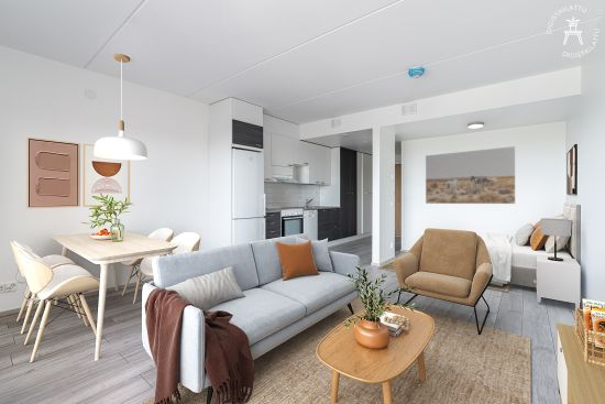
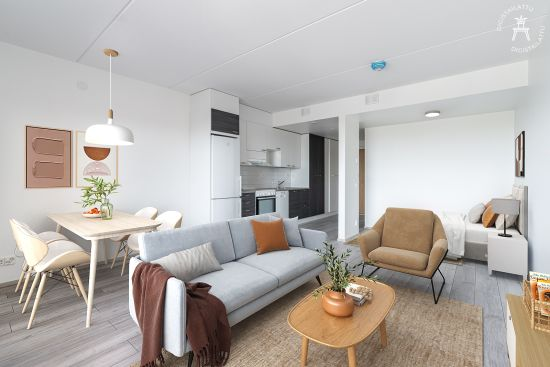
- wall art (466, 177)
